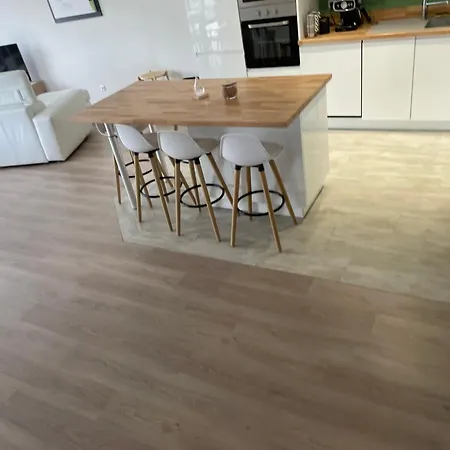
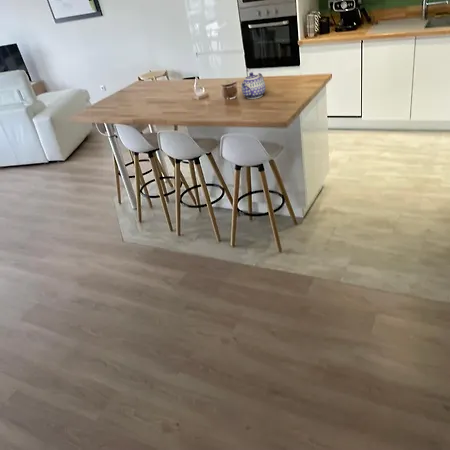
+ teapot (253, 84)
